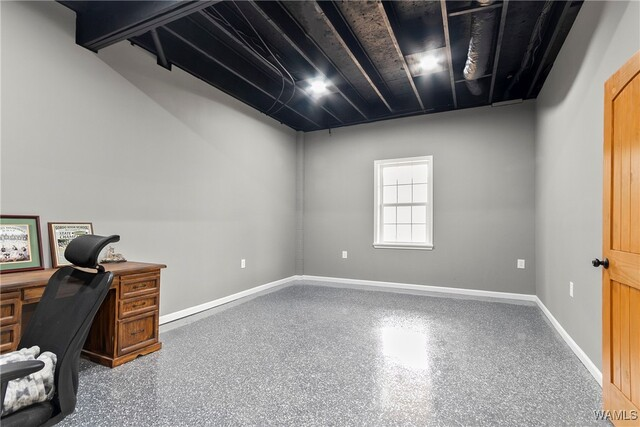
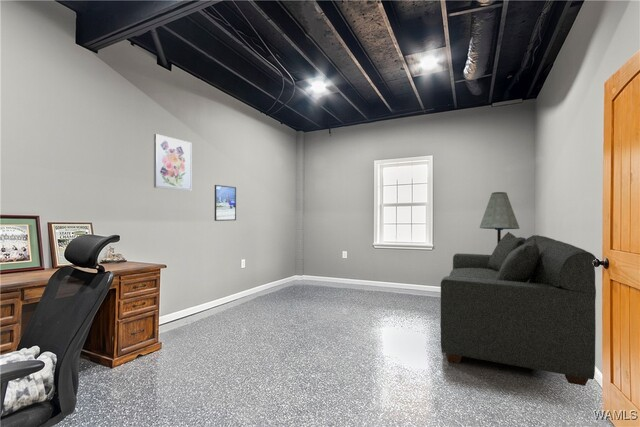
+ wall art (173, 163)
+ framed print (225, 203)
+ sofa (500, 284)
+ floor lamp (497, 244)
